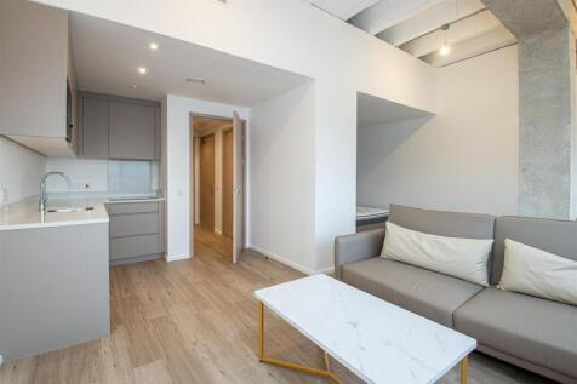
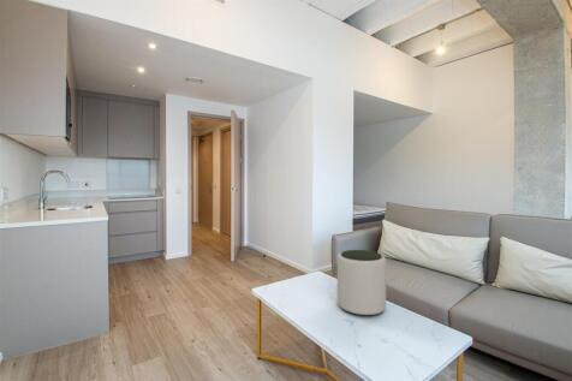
+ plant pot (361, 280)
